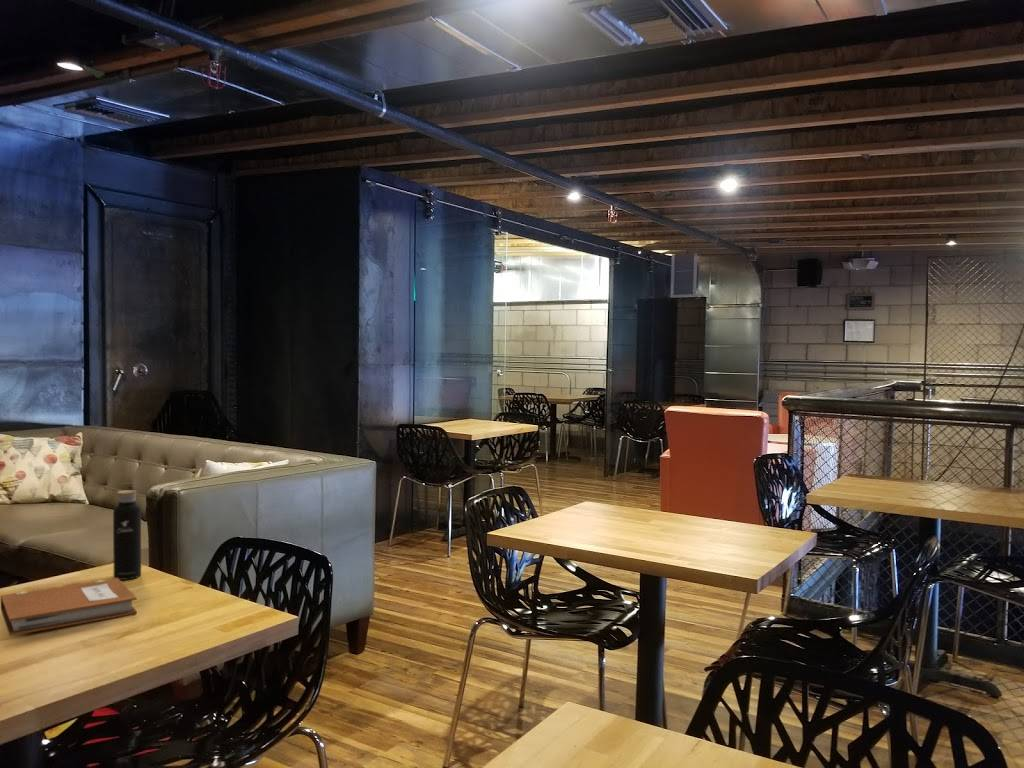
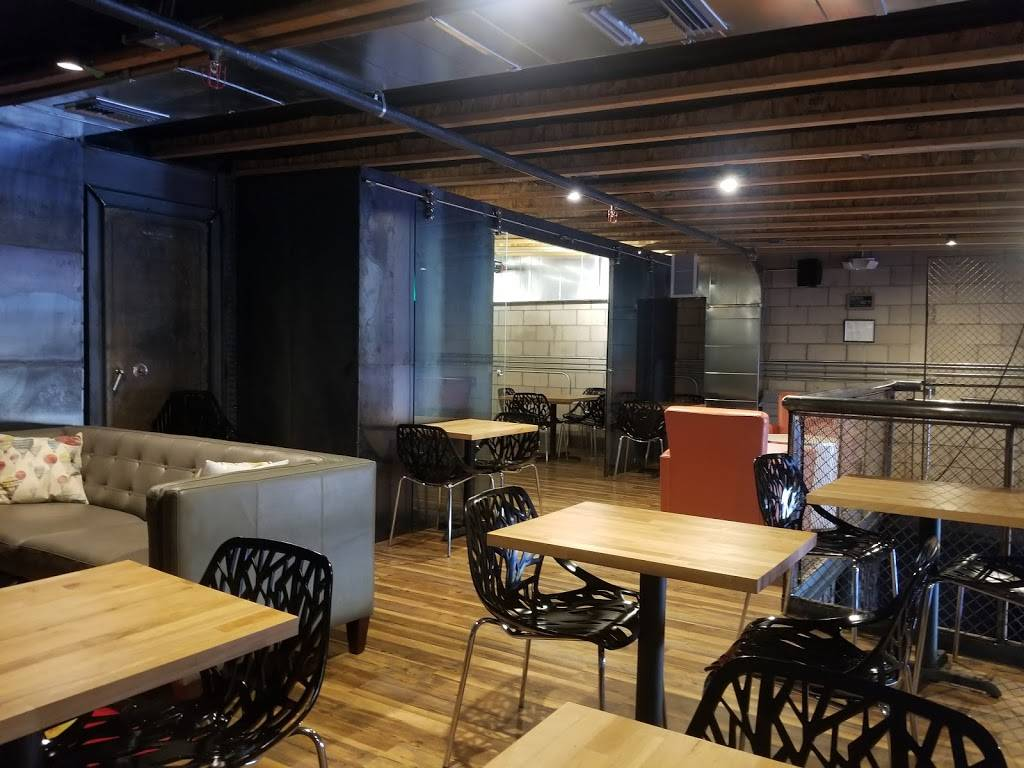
- notebook (71, 603)
- water bottle (127, 529)
